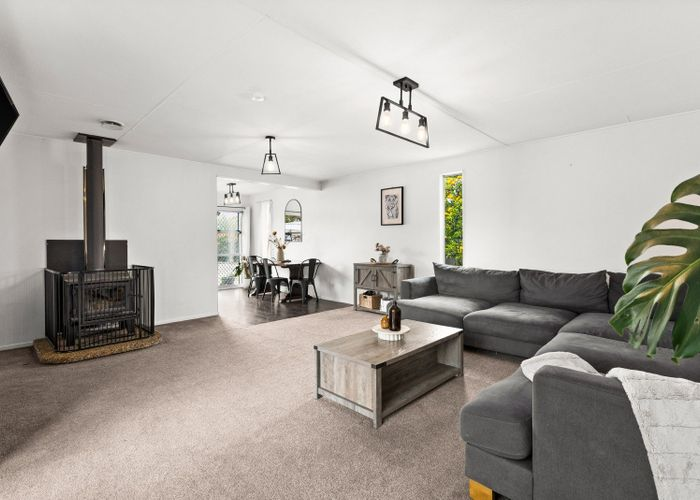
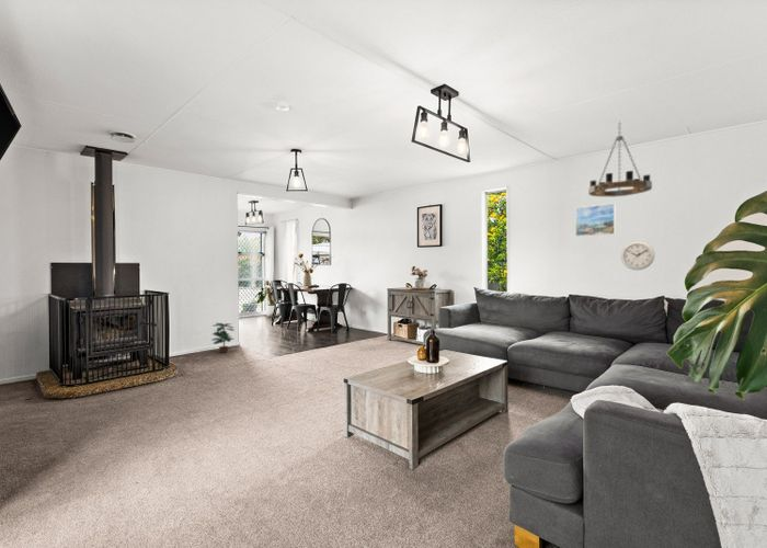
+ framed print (594, 220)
+ chandelier (618, 156)
+ wall clock (637, 255)
+ potted plant (222, 338)
